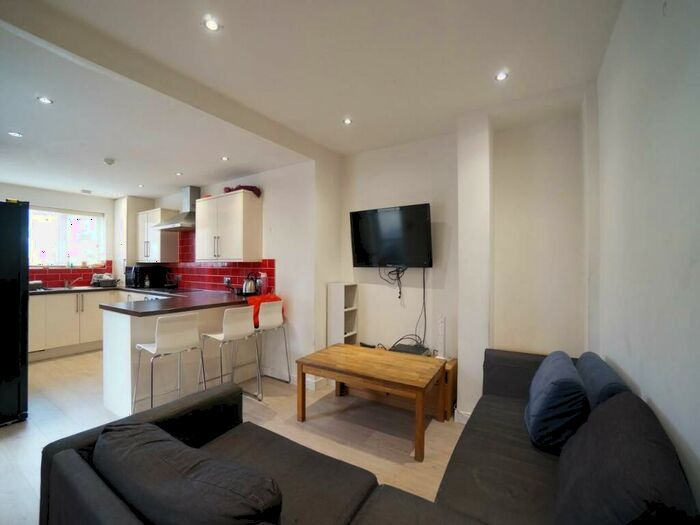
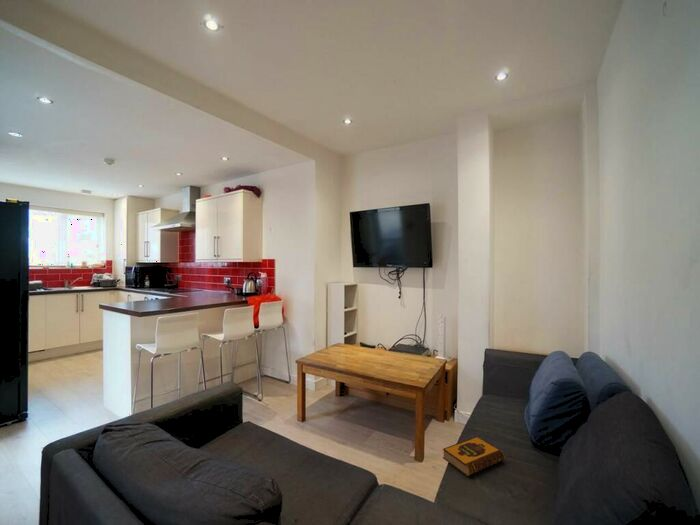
+ hardback book (473, 455)
